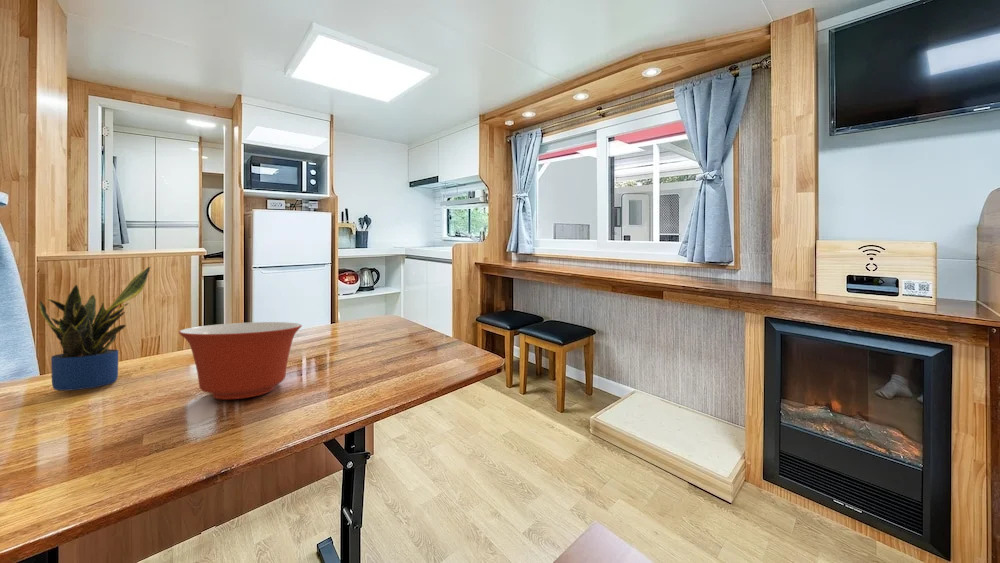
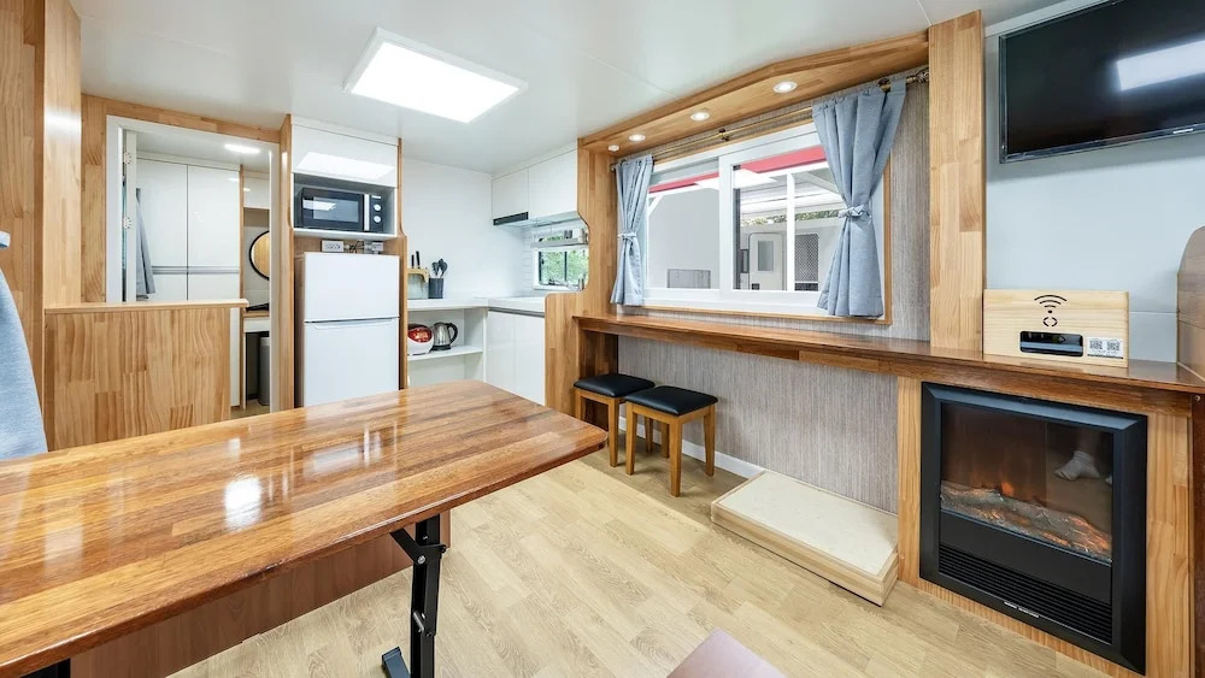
- potted plant (97, 323)
- mixing bowl (244, 359)
